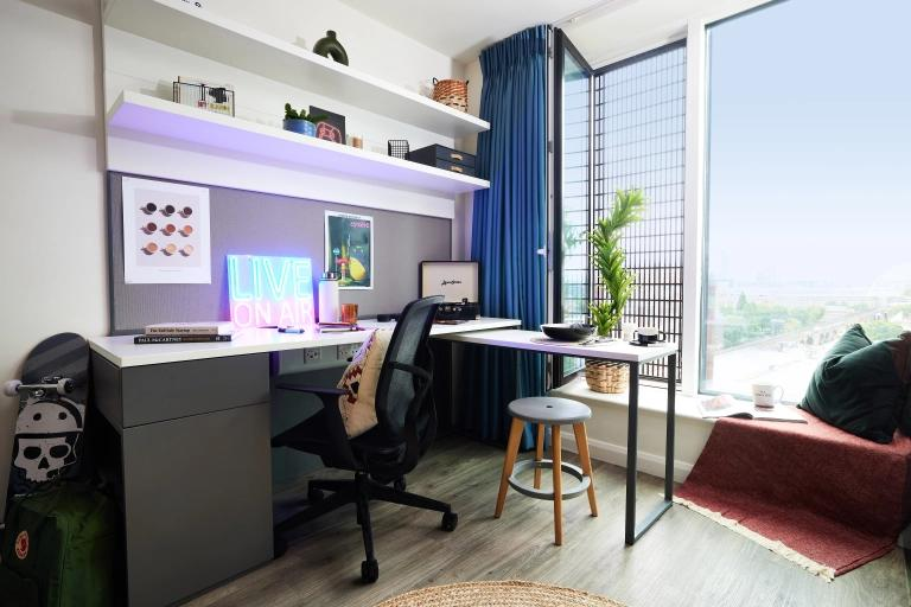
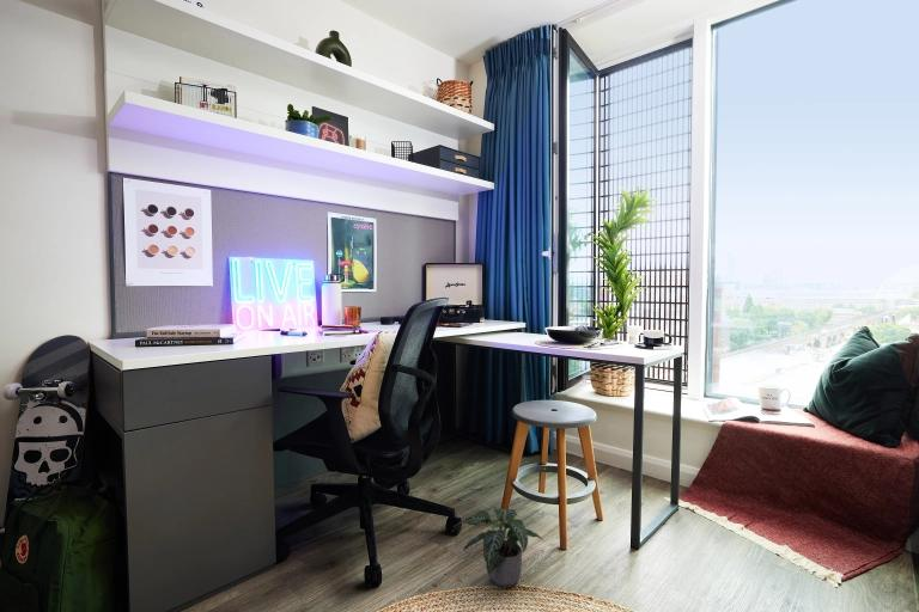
+ potted plant (499, 547)
